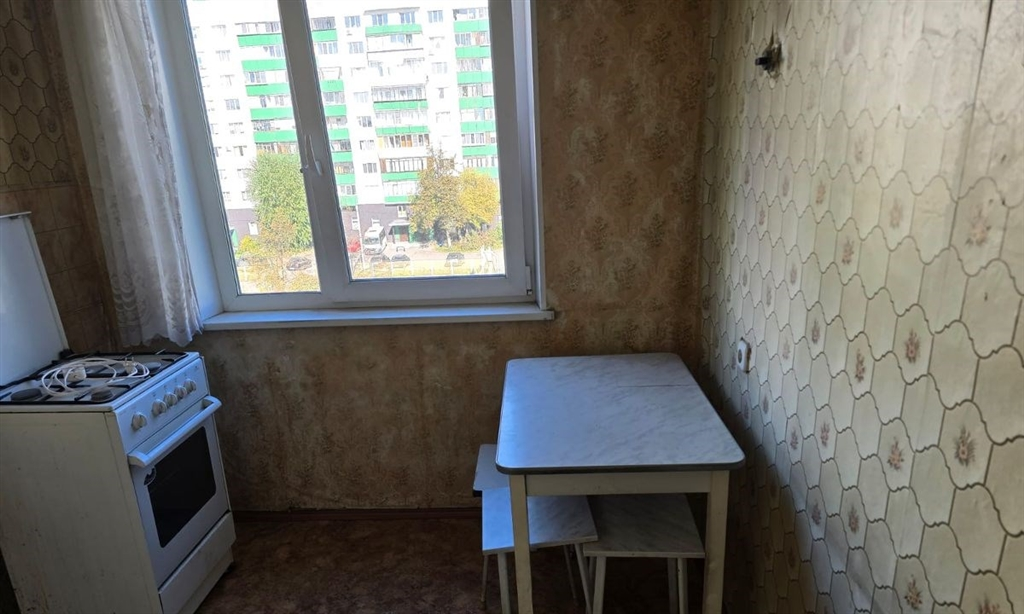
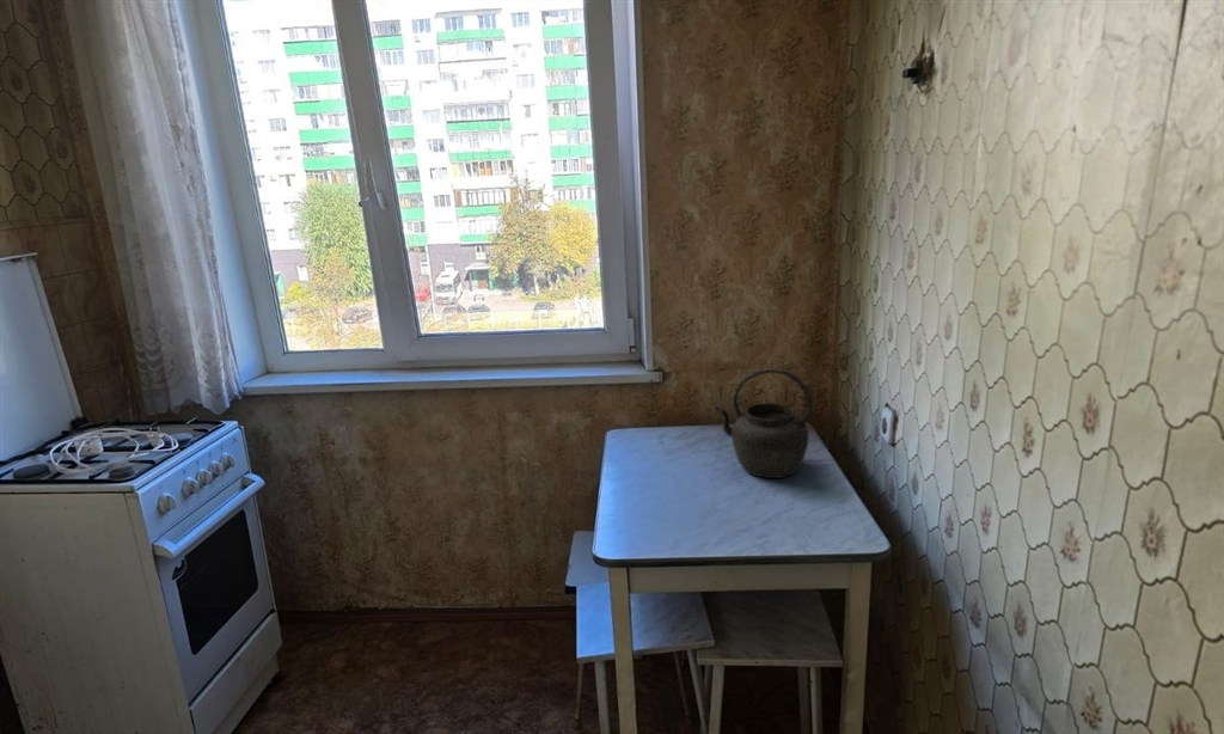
+ kettle (760, 418)
